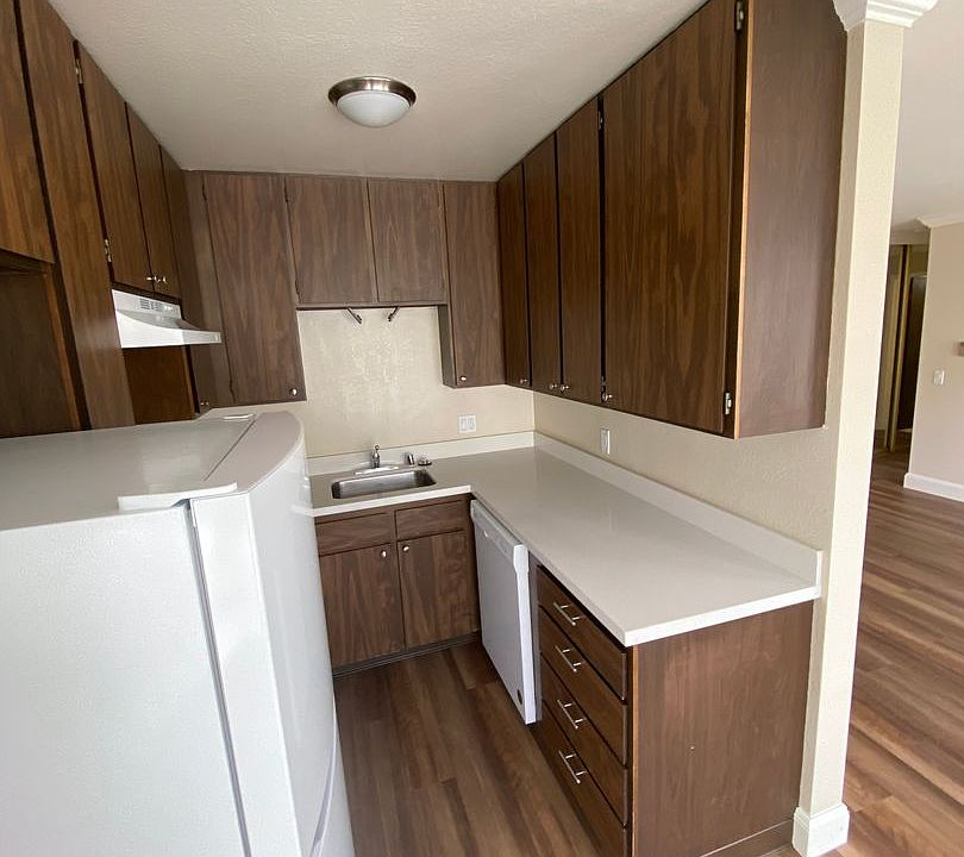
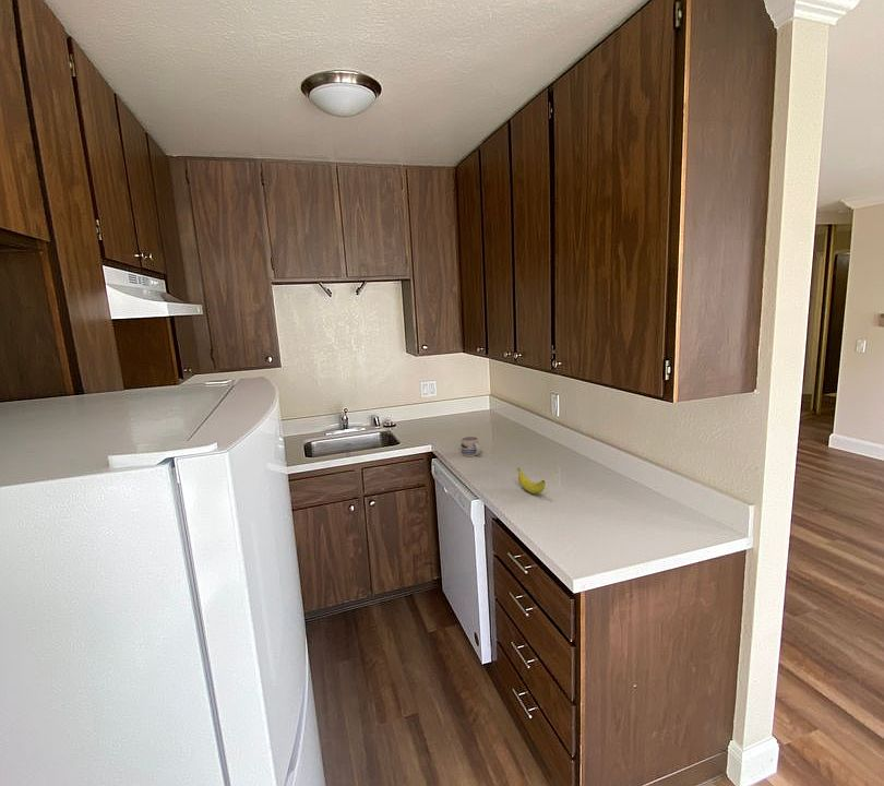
+ banana (530, 483)
+ mug (471, 446)
